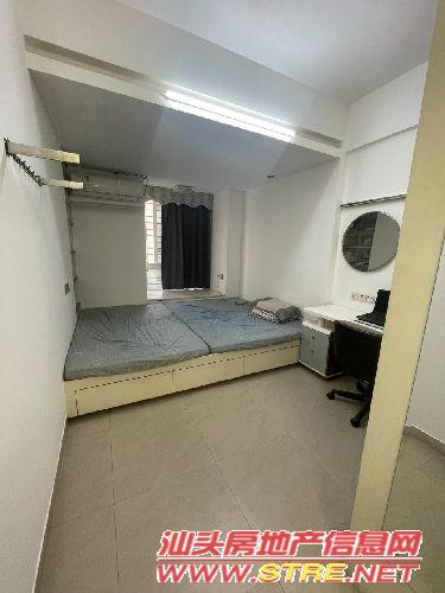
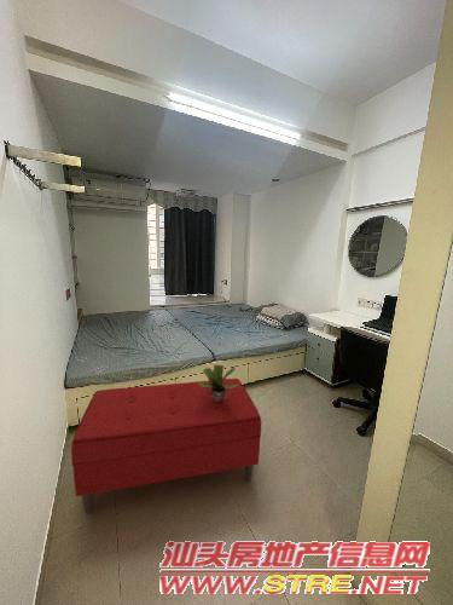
+ potted plant (217, 384)
+ bench (173, 436)
